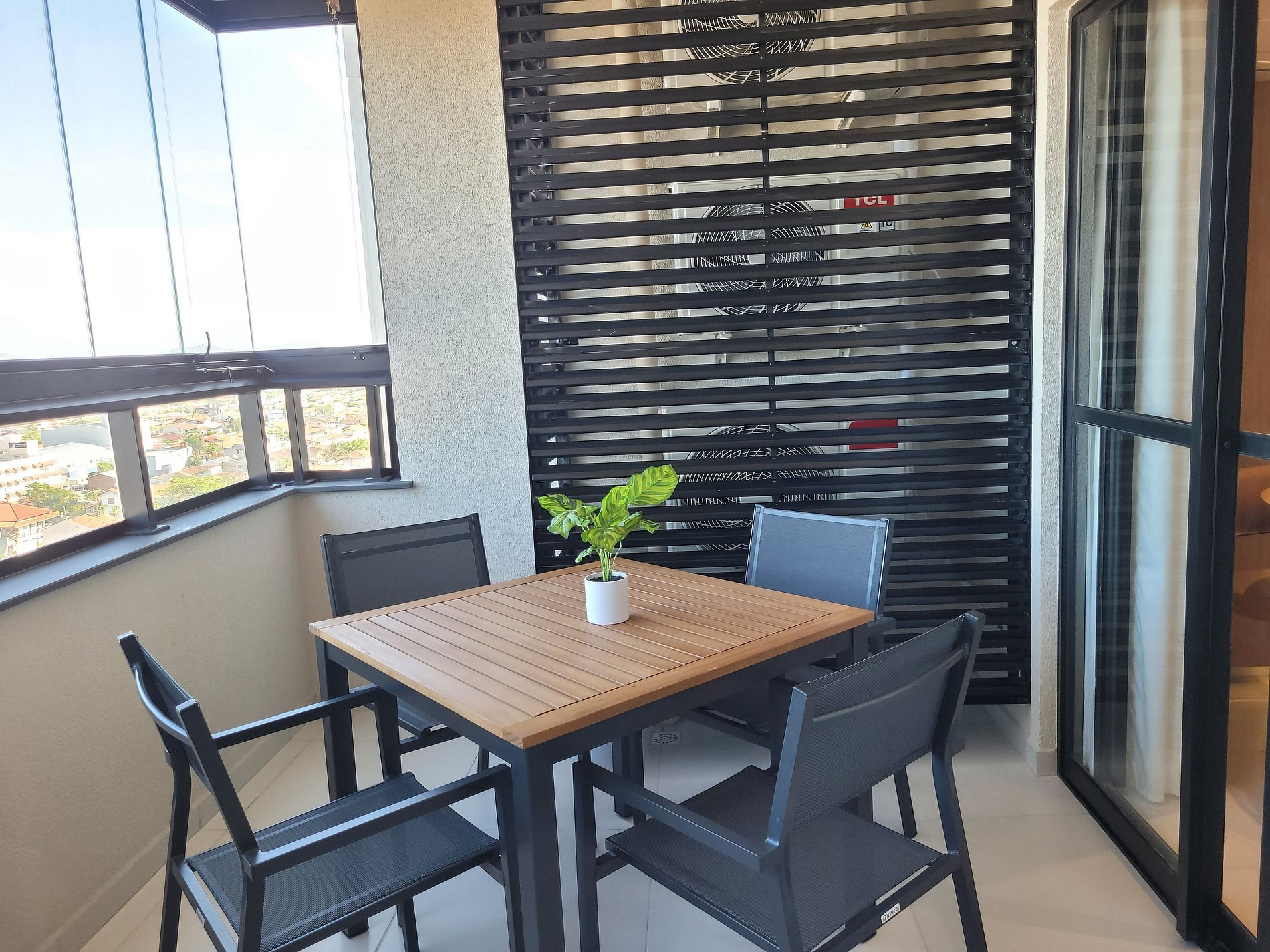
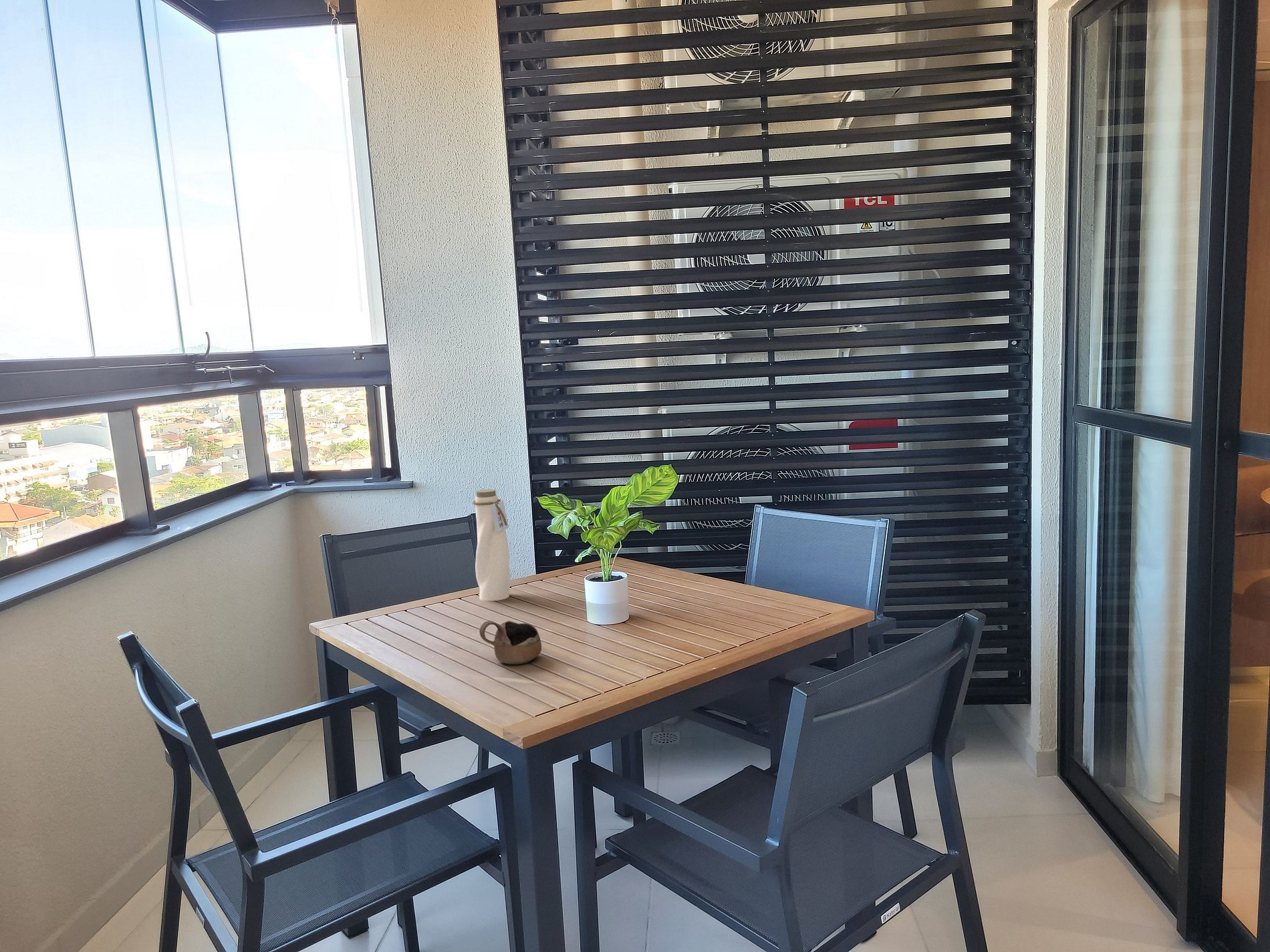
+ cup (510, 638)
+ water bottle (493, 544)
